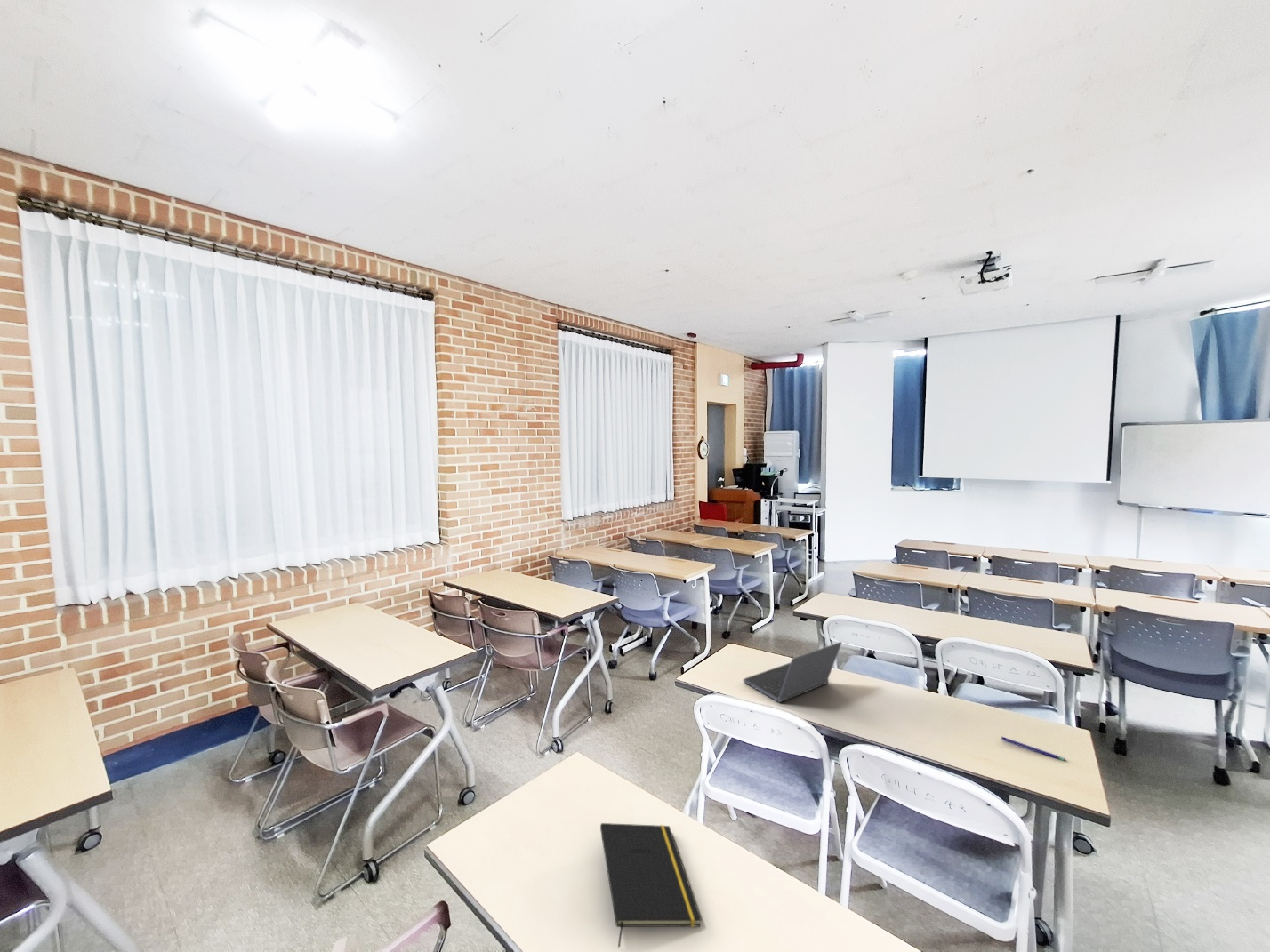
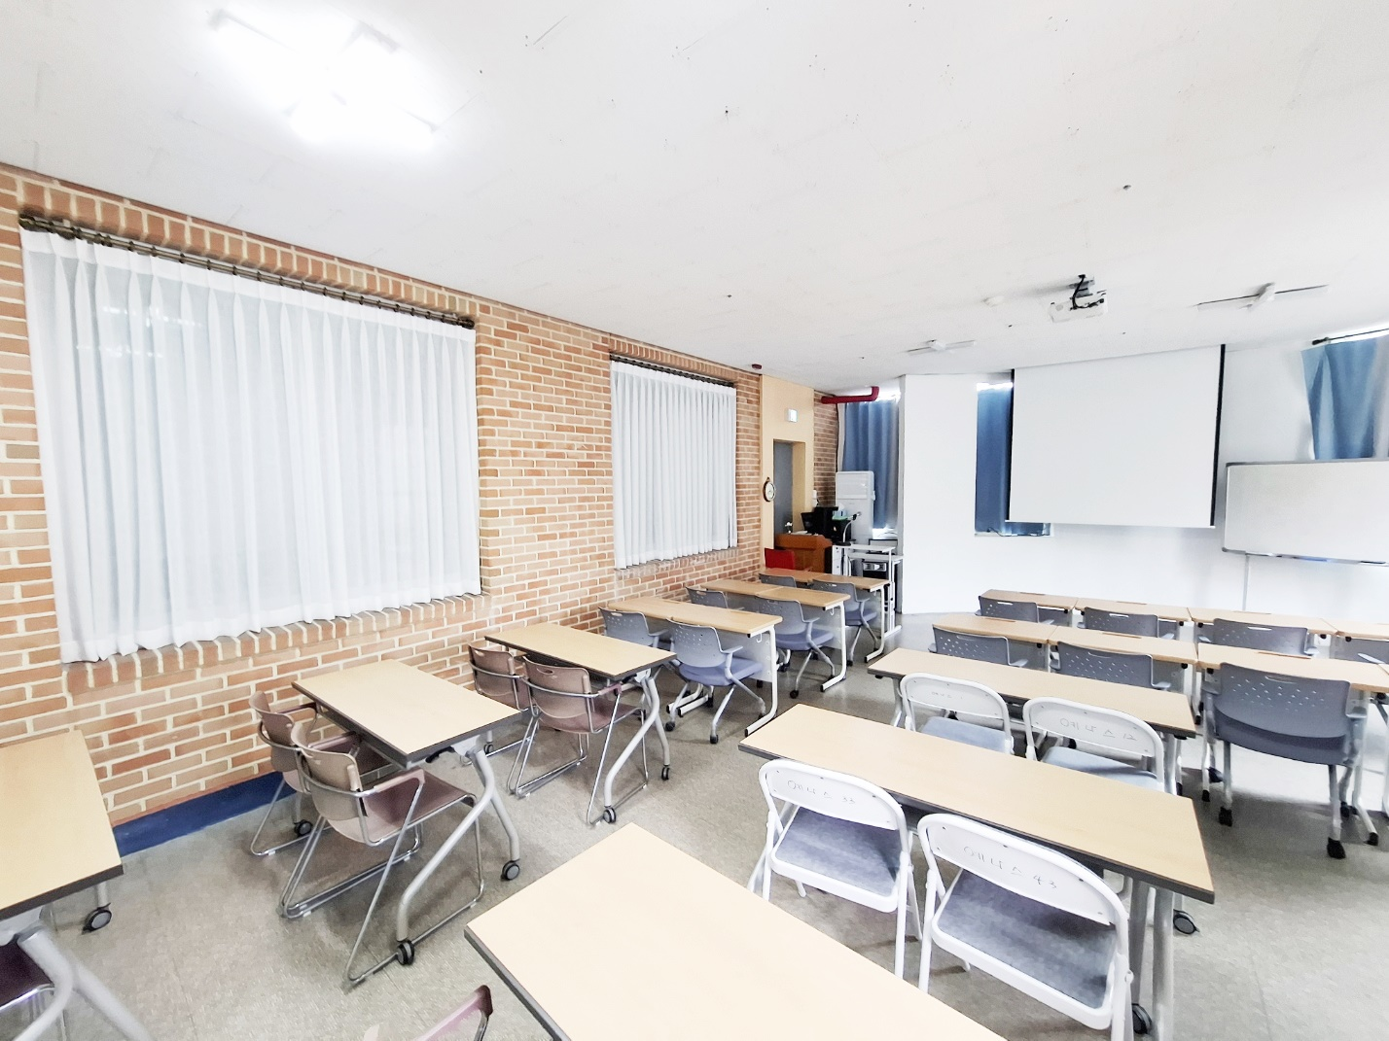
- laptop computer (792, 662)
- notepad (646, 869)
- pen (1032, 748)
